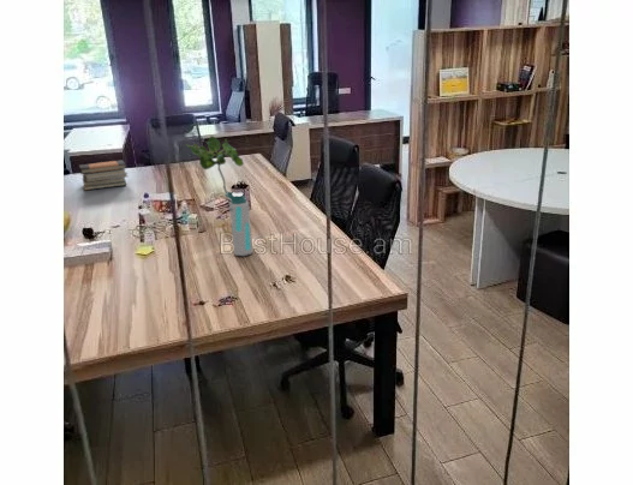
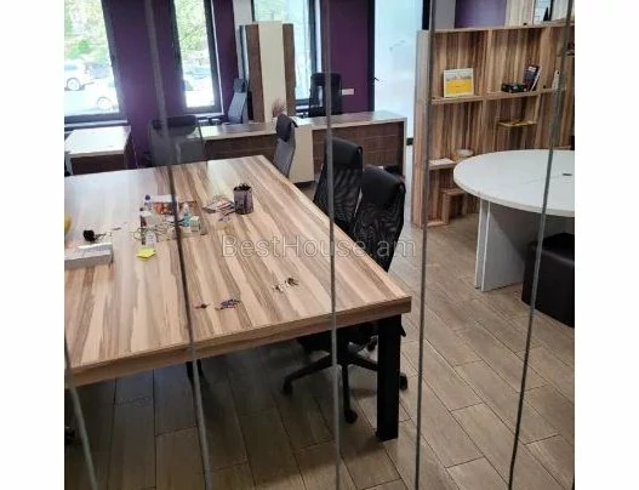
- plant (219, 164)
- book stack (103, 174)
- water bottle (239, 223)
